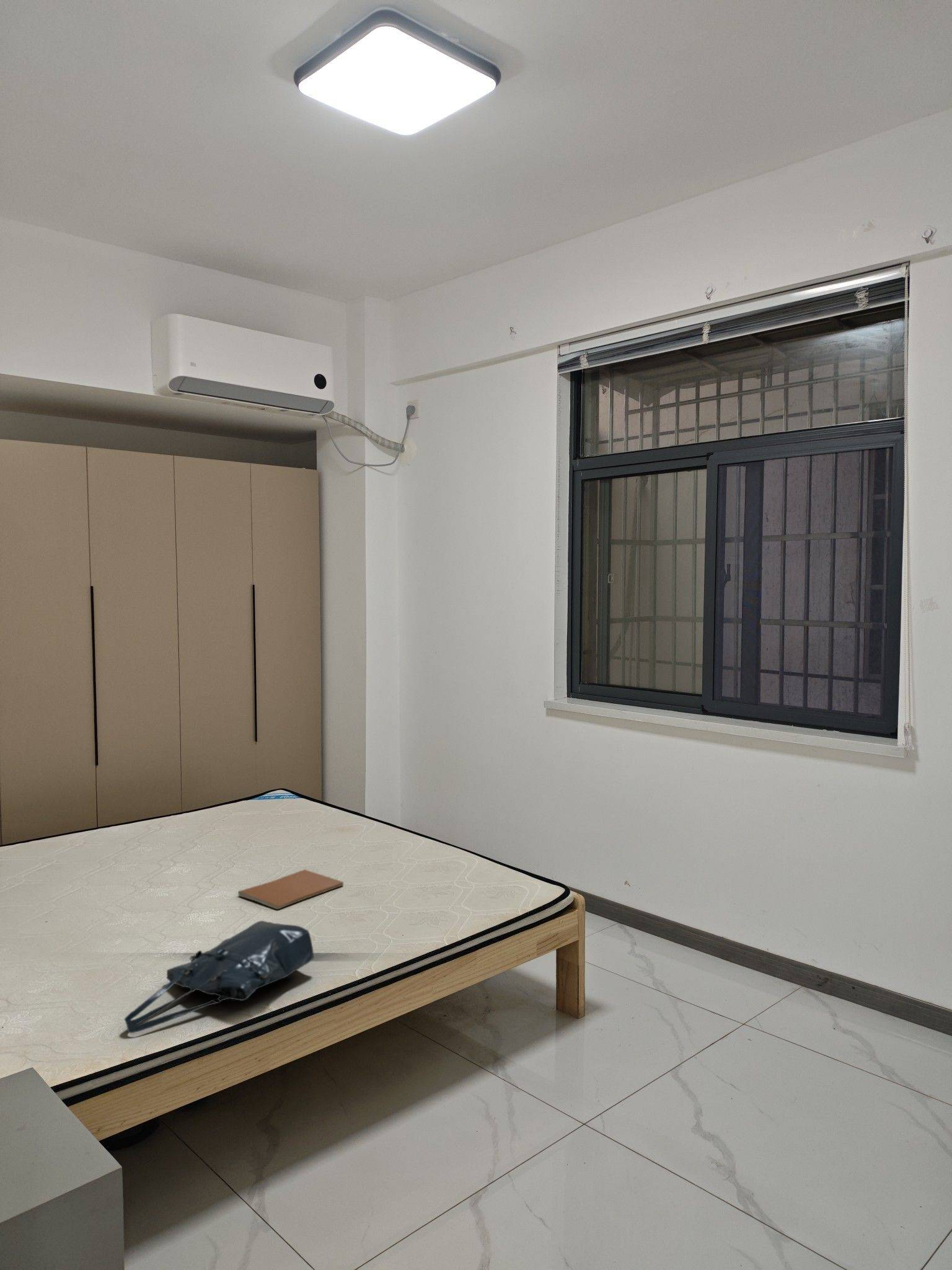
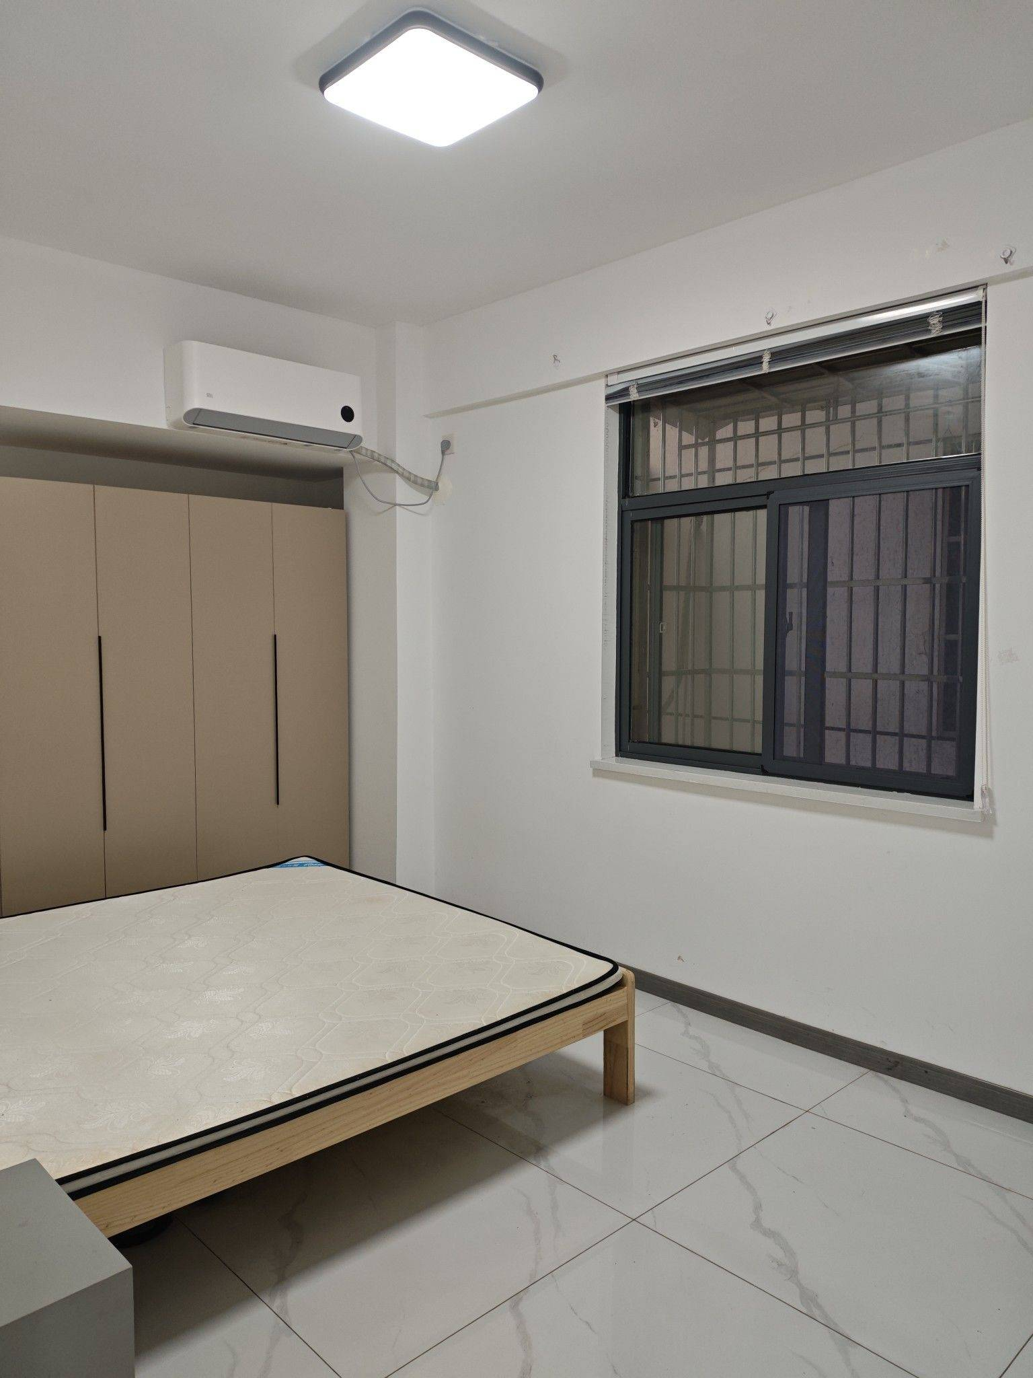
- tote bag (215, 970)
- book (292, 888)
